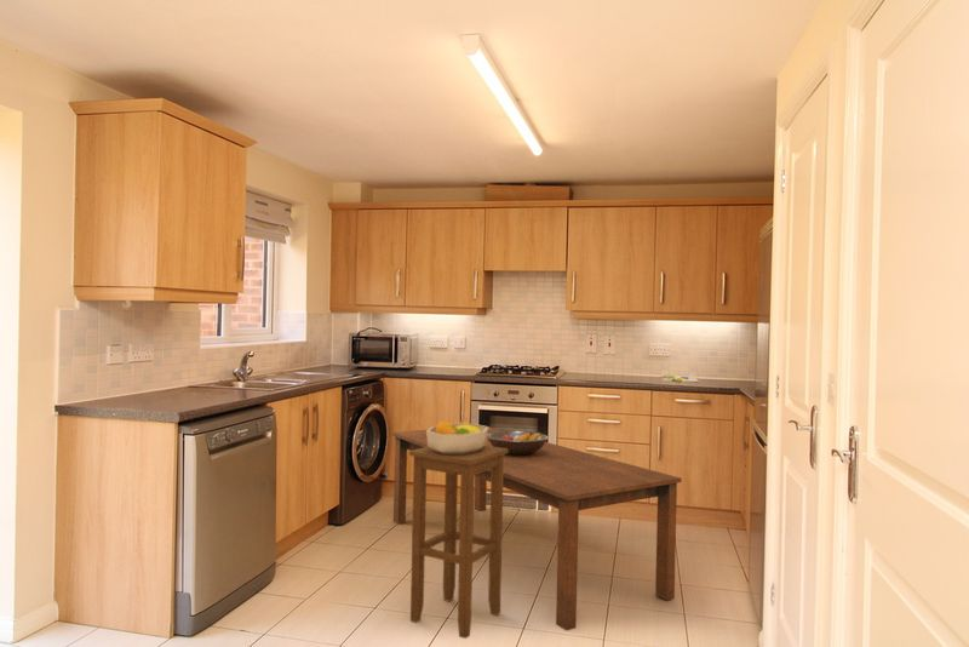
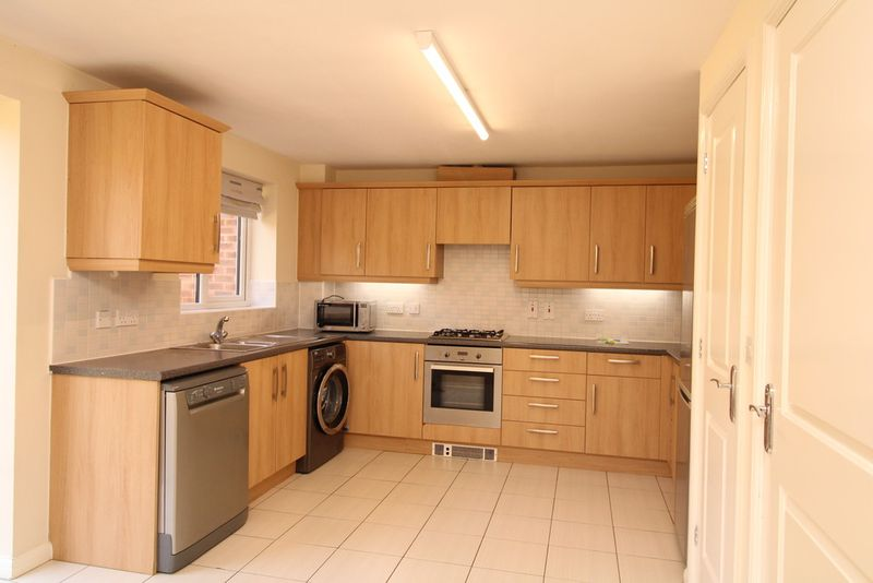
- fruit bowl (458, 434)
- dining table (520, 493)
- fruit bowl (516, 441)
- stool (458, 533)
